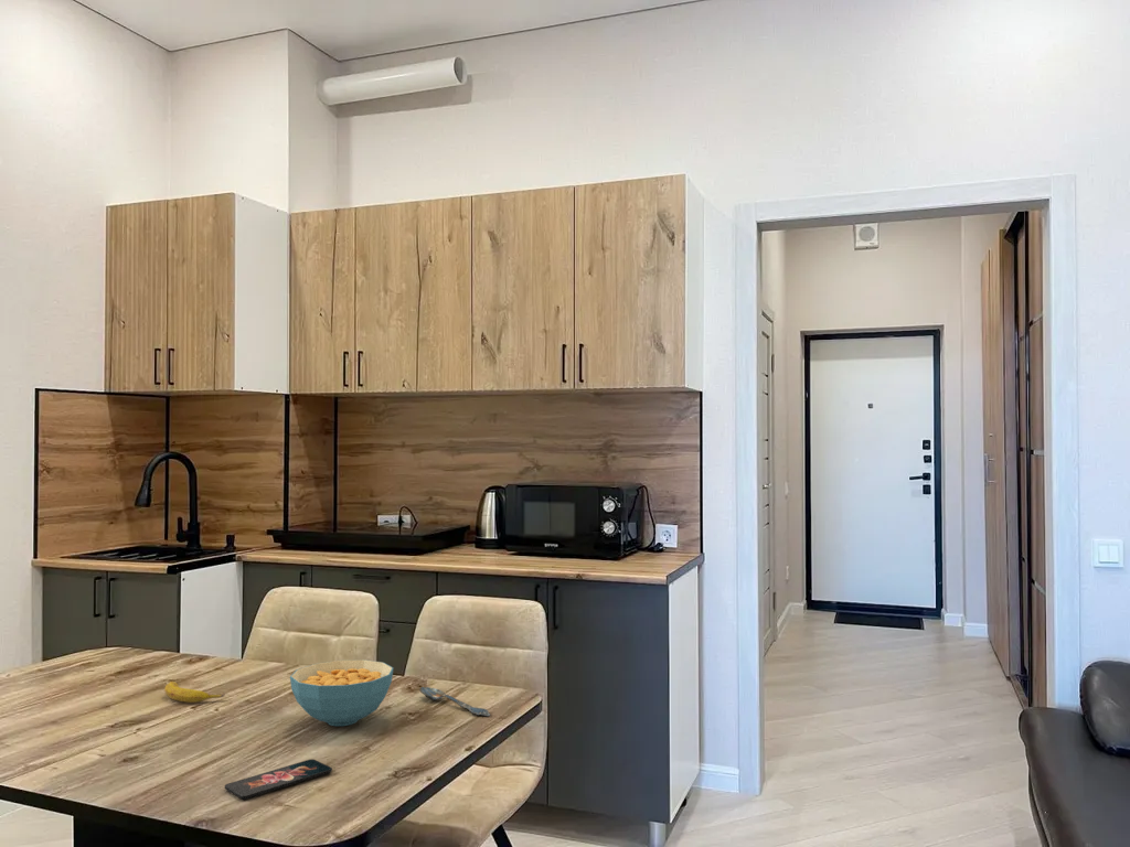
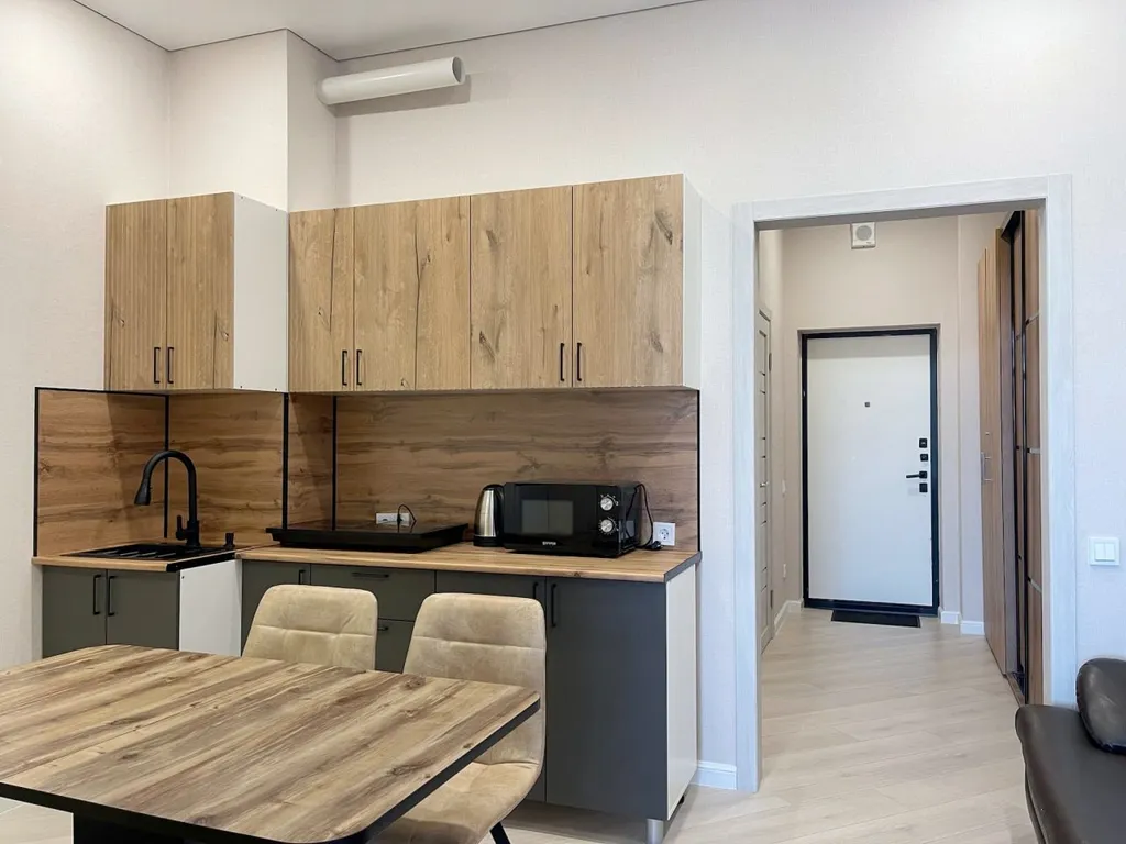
- spoon (454, 700)
- banana (191, 689)
- smartphone (279, 778)
- cereal bowl (342, 696)
